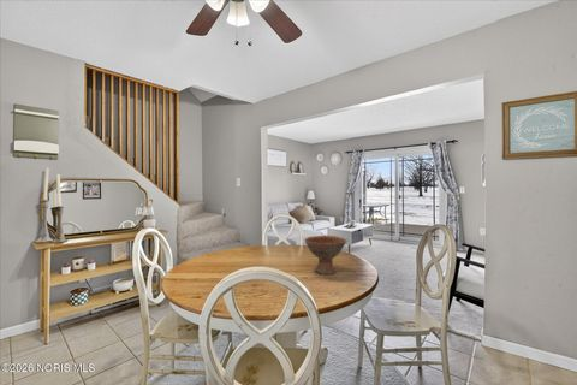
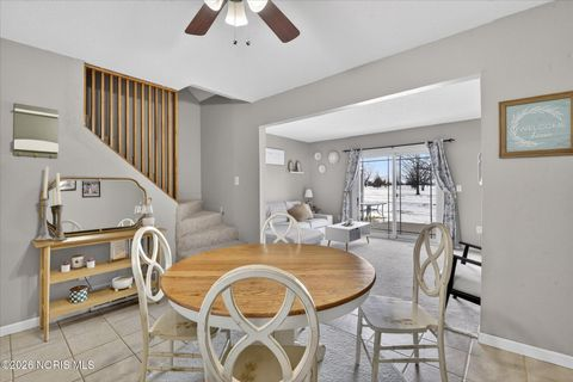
- bowl (326, 254)
